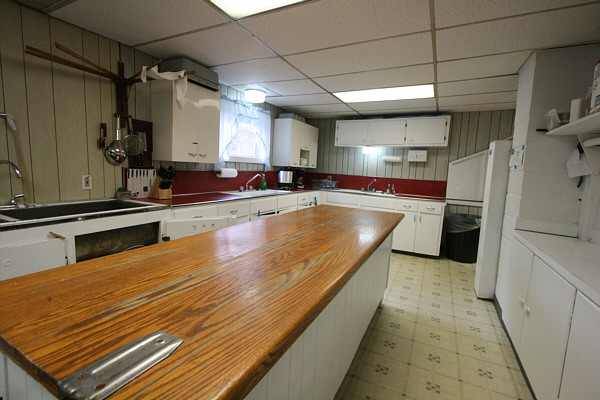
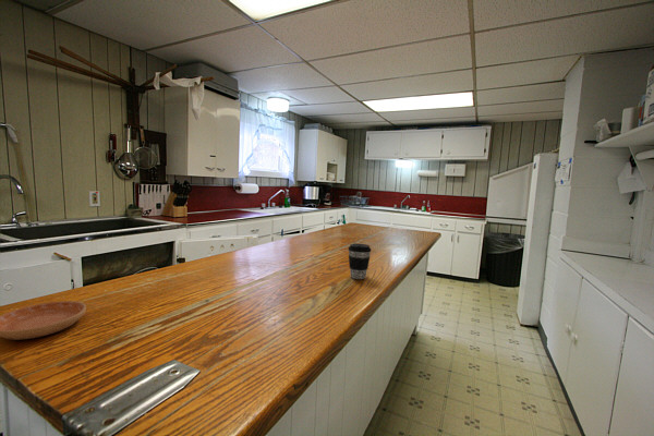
+ saucer (41, 319)
+ coffee cup (359, 261)
